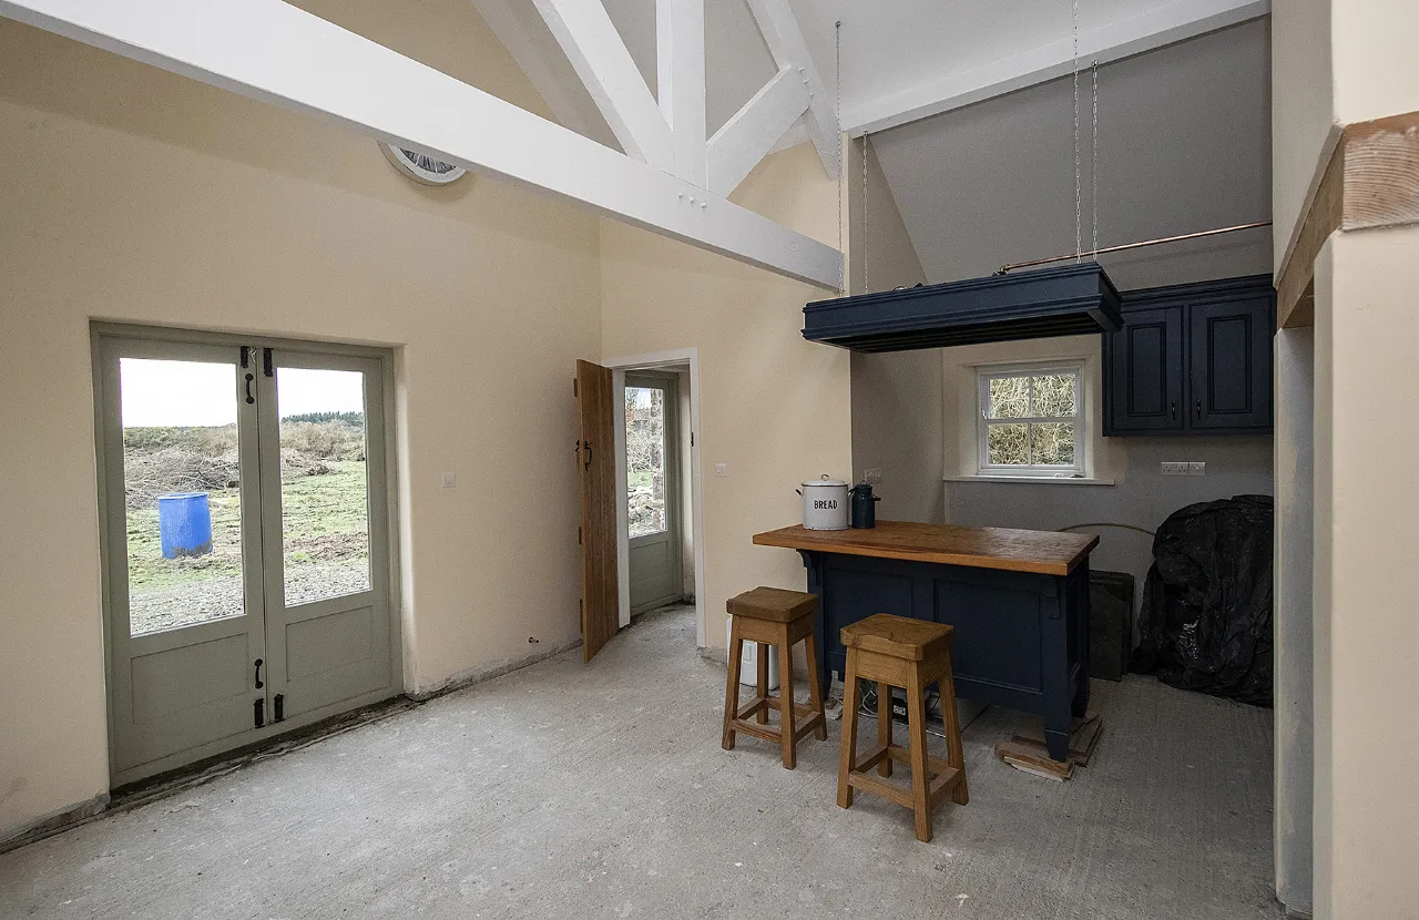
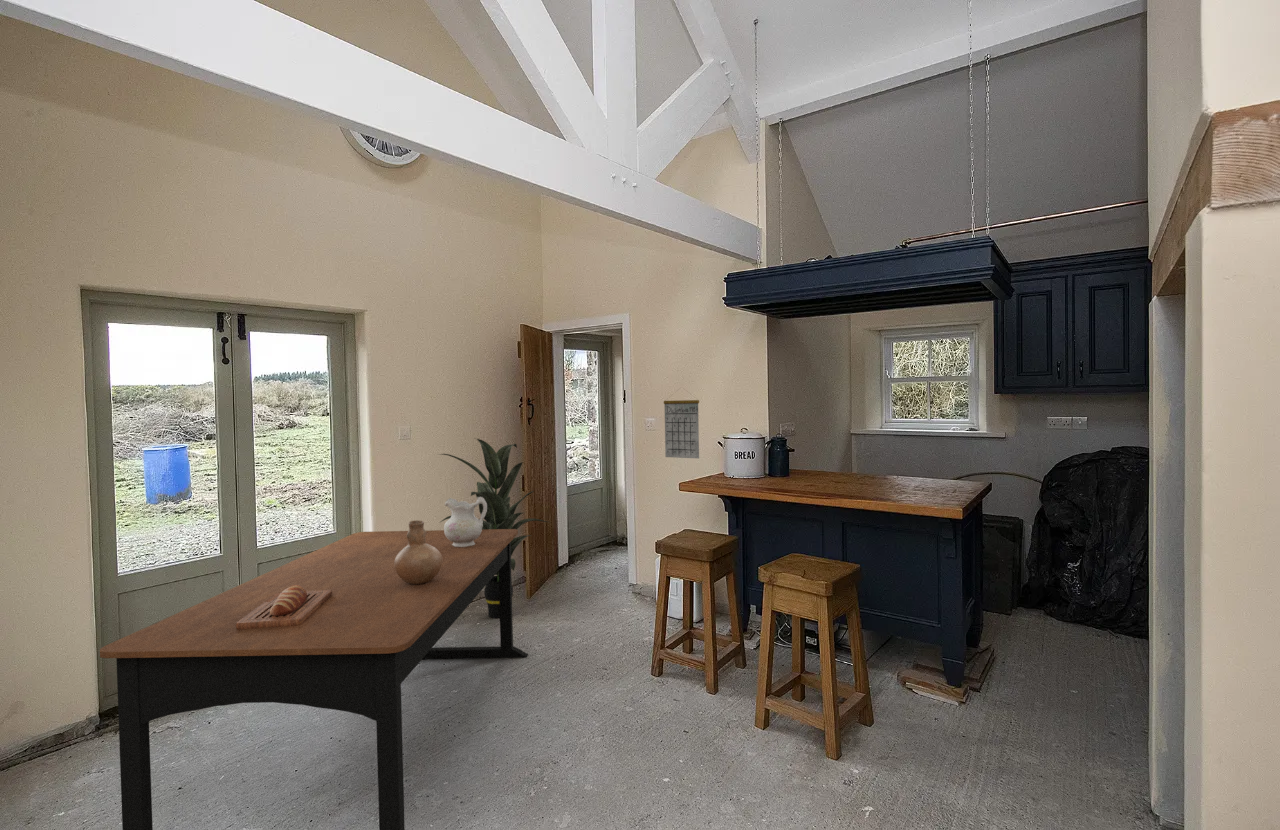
+ bread loaf (287, 601)
+ vase (418, 551)
+ indoor plant (489, 526)
+ ceramic pitcher (465, 520)
+ calendar (681, 422)
+ dining table (375, 653)
